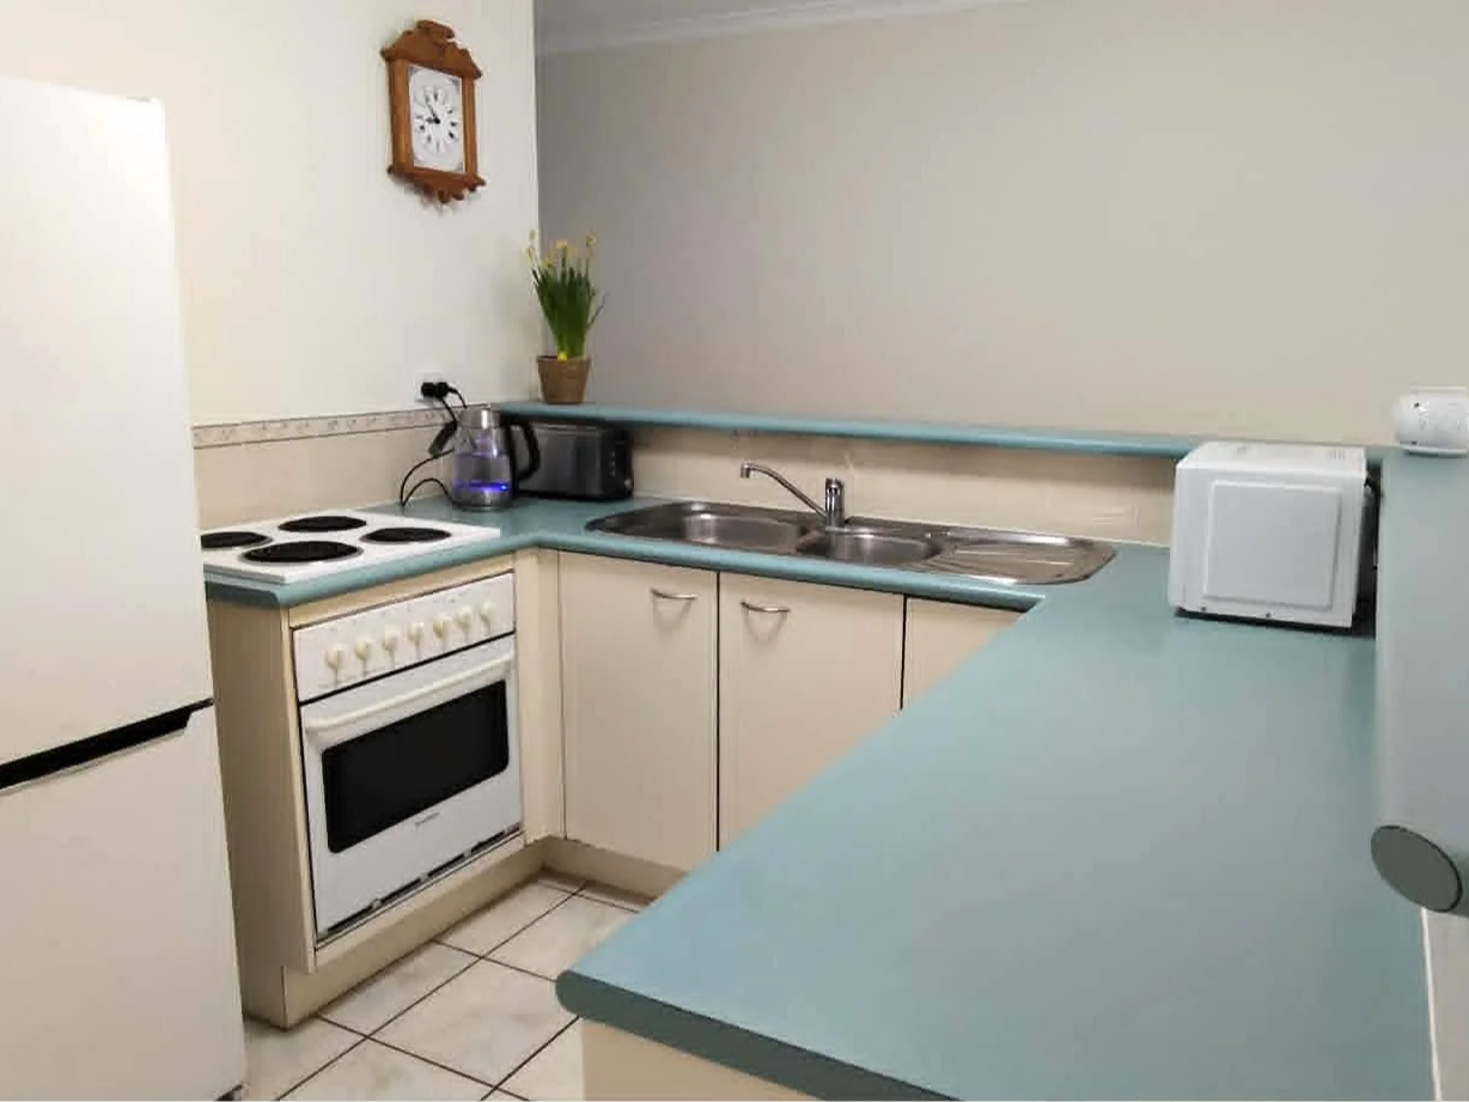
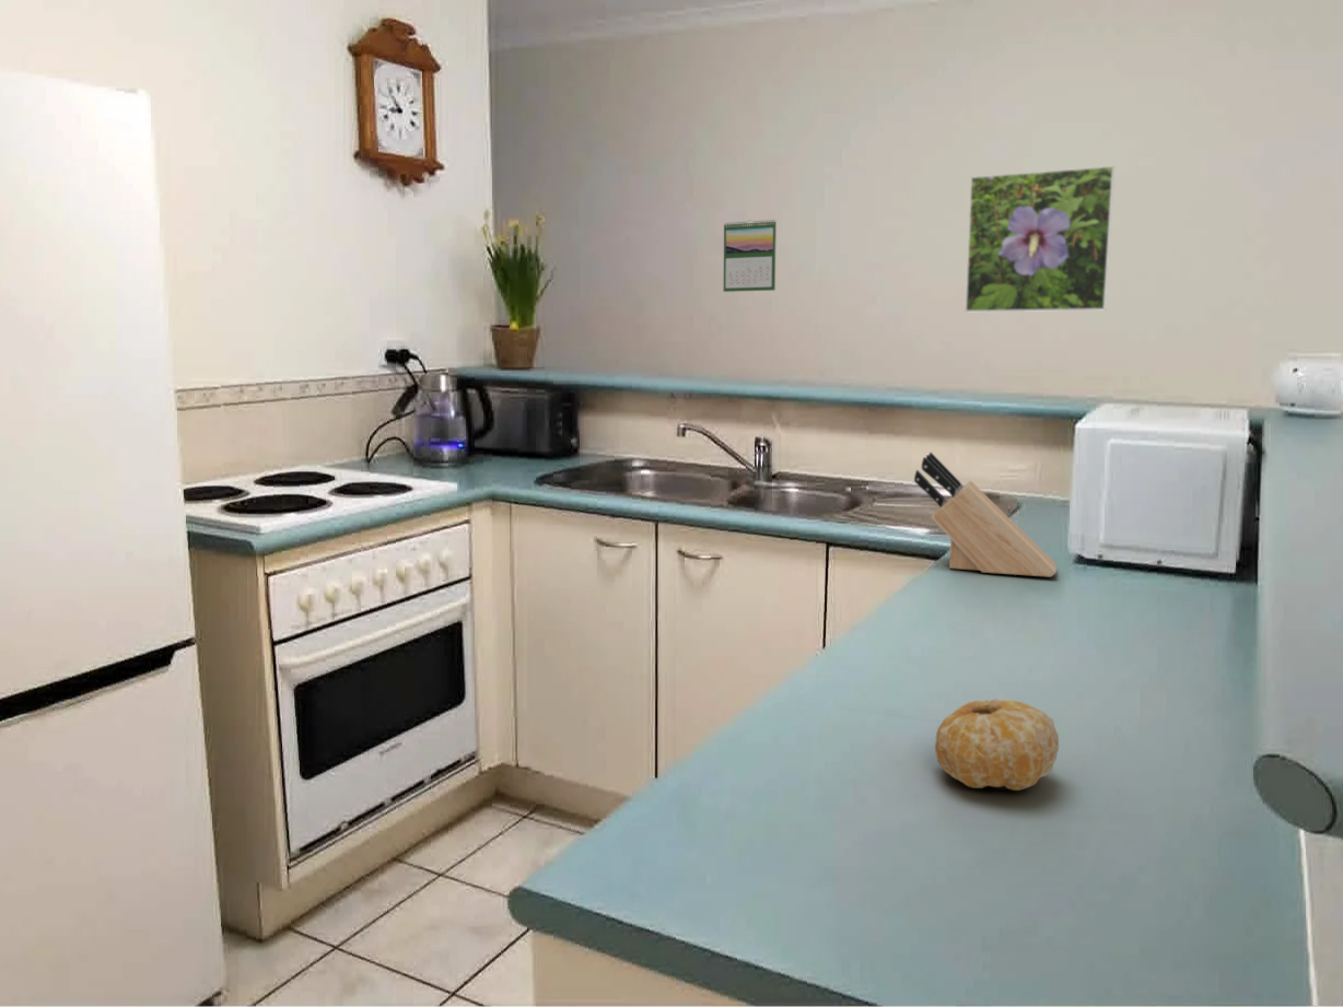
+ fruit (996, 740)
+ calendar (749, 255)
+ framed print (1037, 242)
+ knife block (983, 512)
